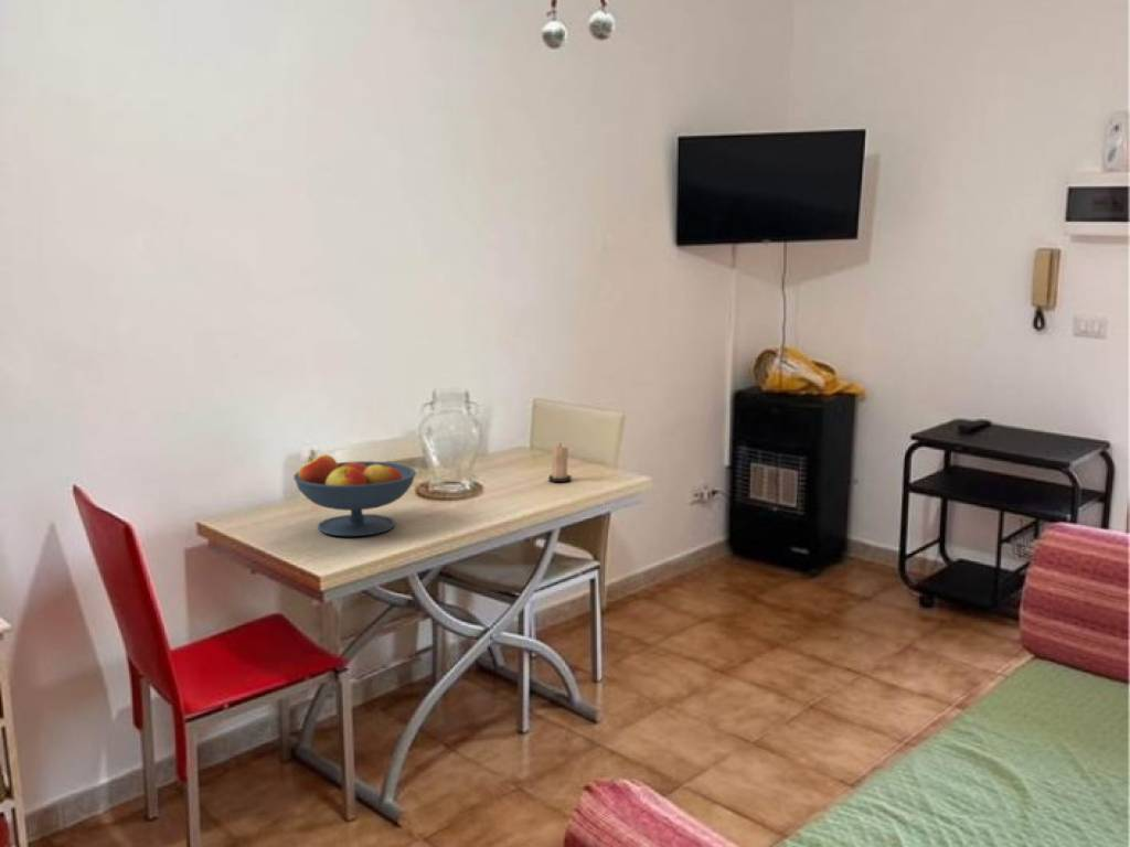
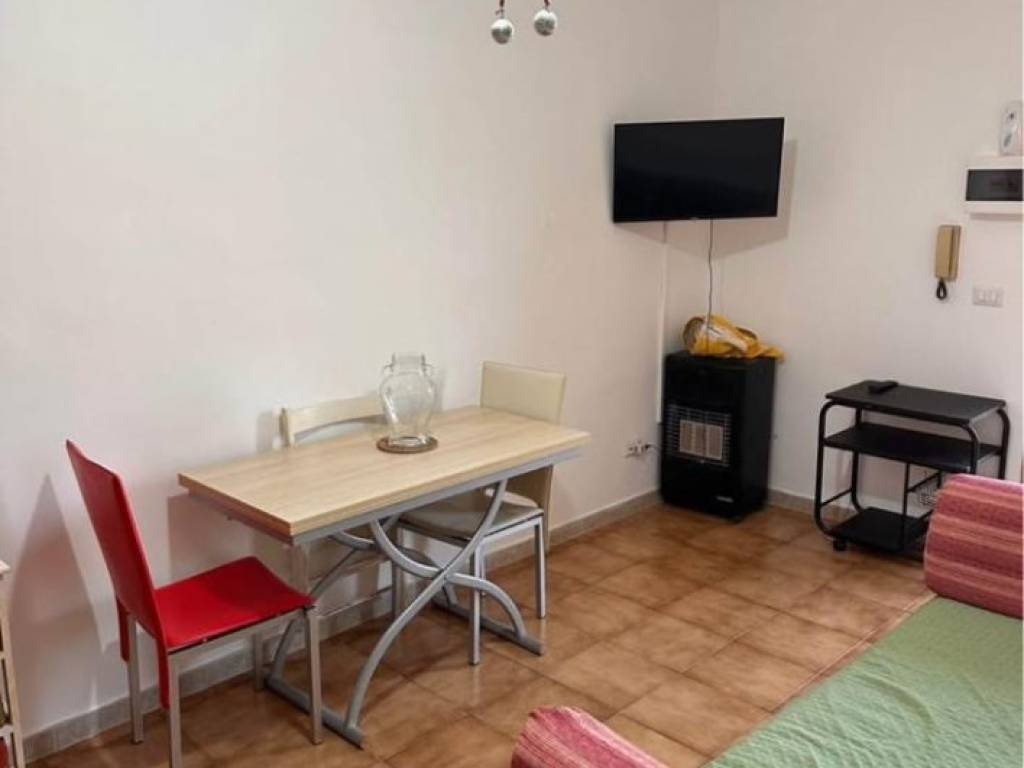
- candle (559, 461)
- fruit bowl (355, 490)
